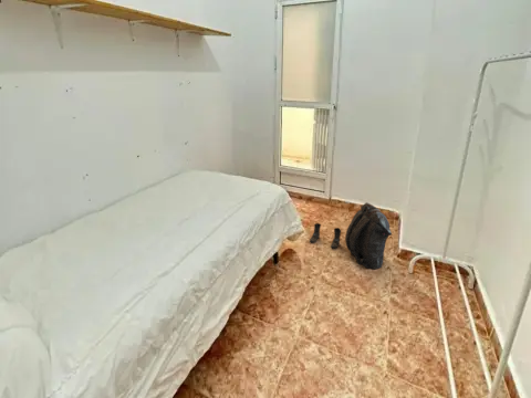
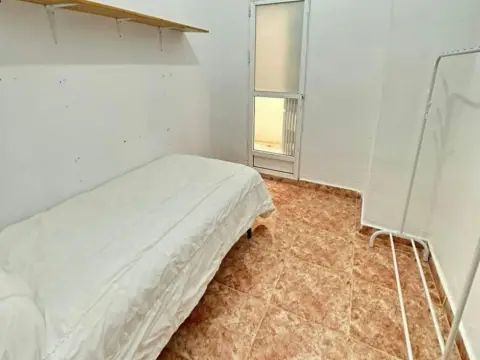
- boots (319, 235)
- backpack (367, 232)
